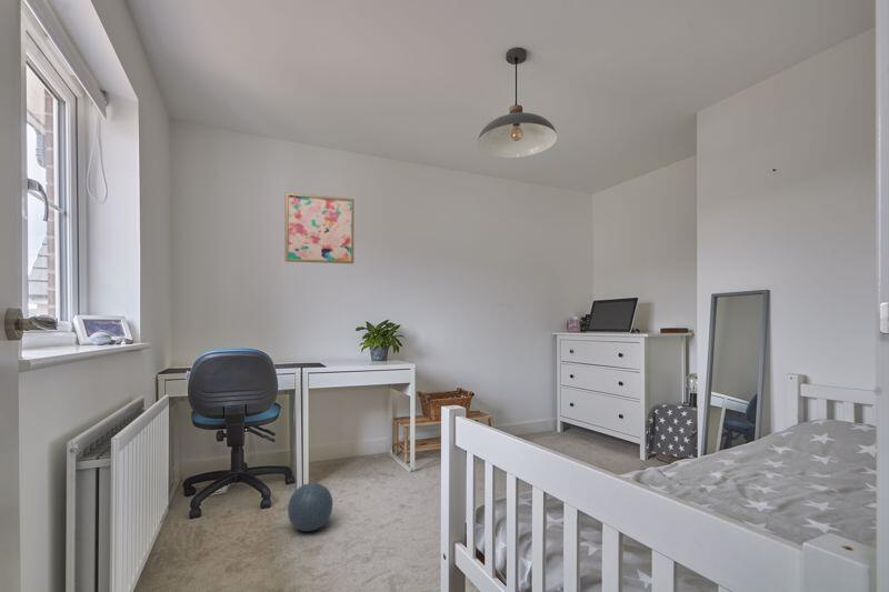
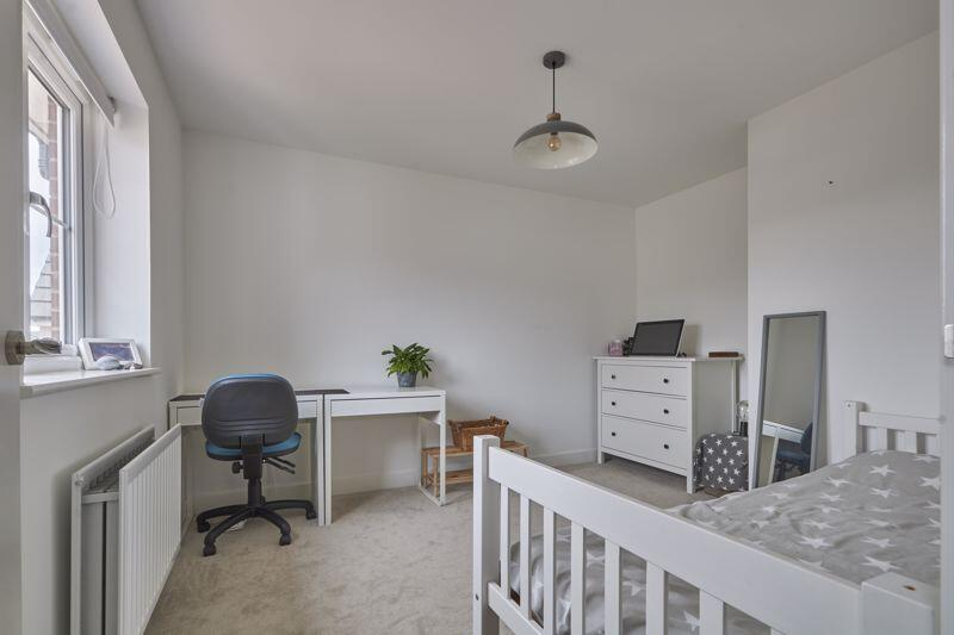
- ball (310, 506)
- wall art (320, 229)
